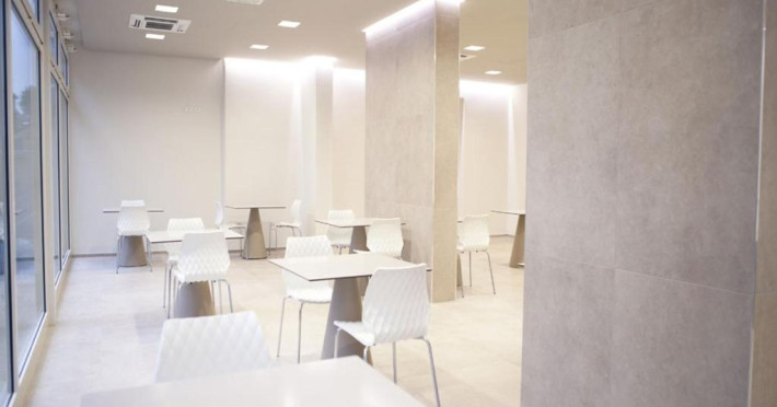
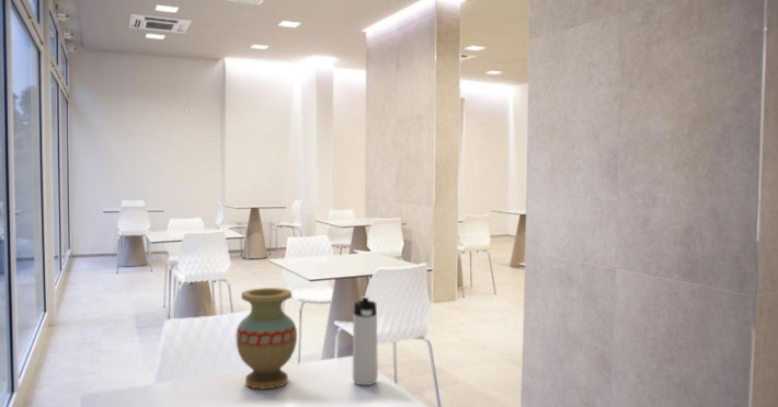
+ vase (266, 337)
+ thermos bottle (365, 341)
